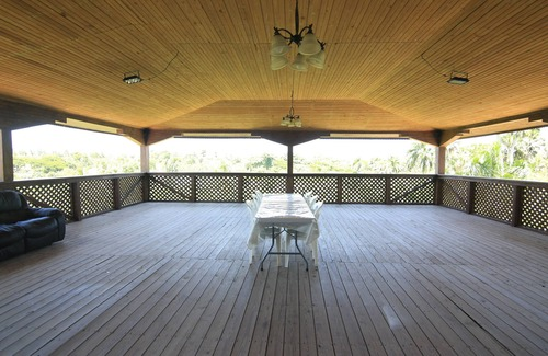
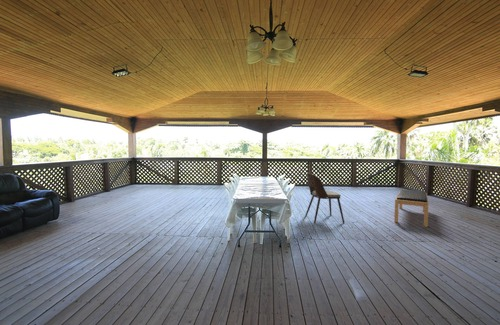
+ dining chair (322, 196)
+ bench (411, 204)
